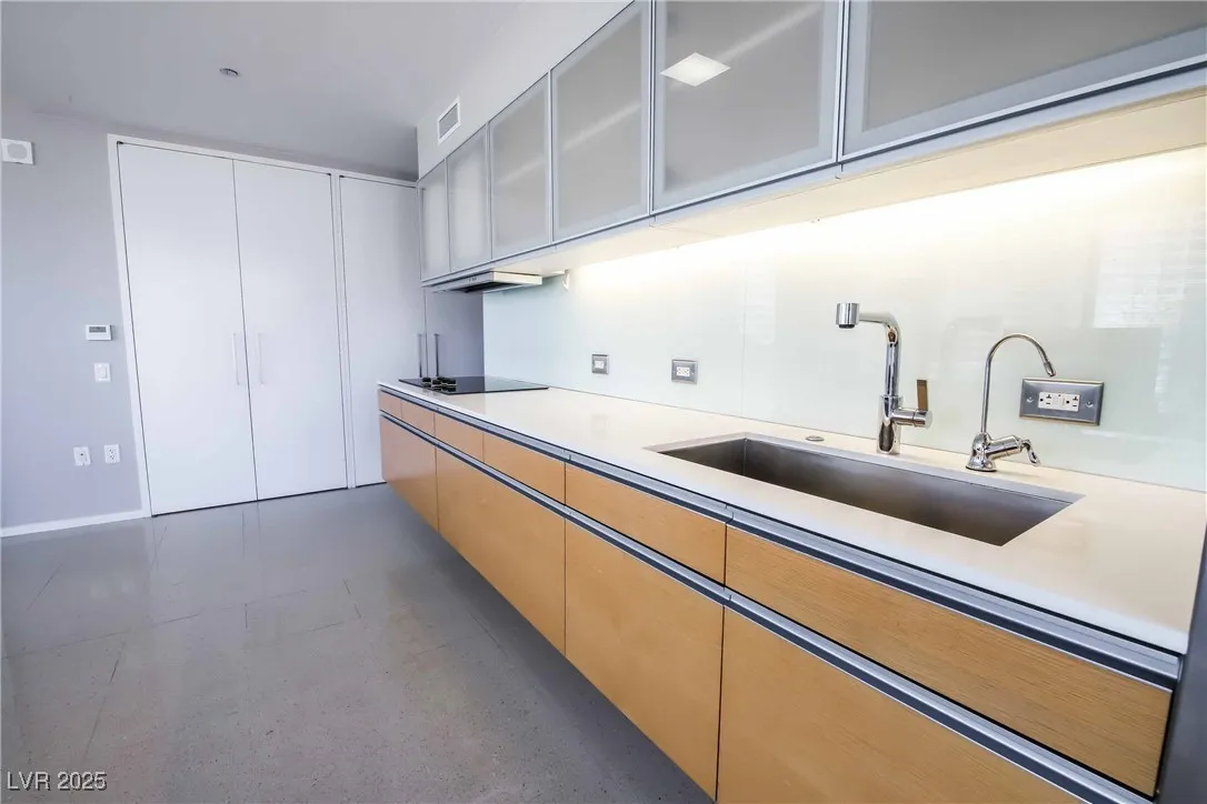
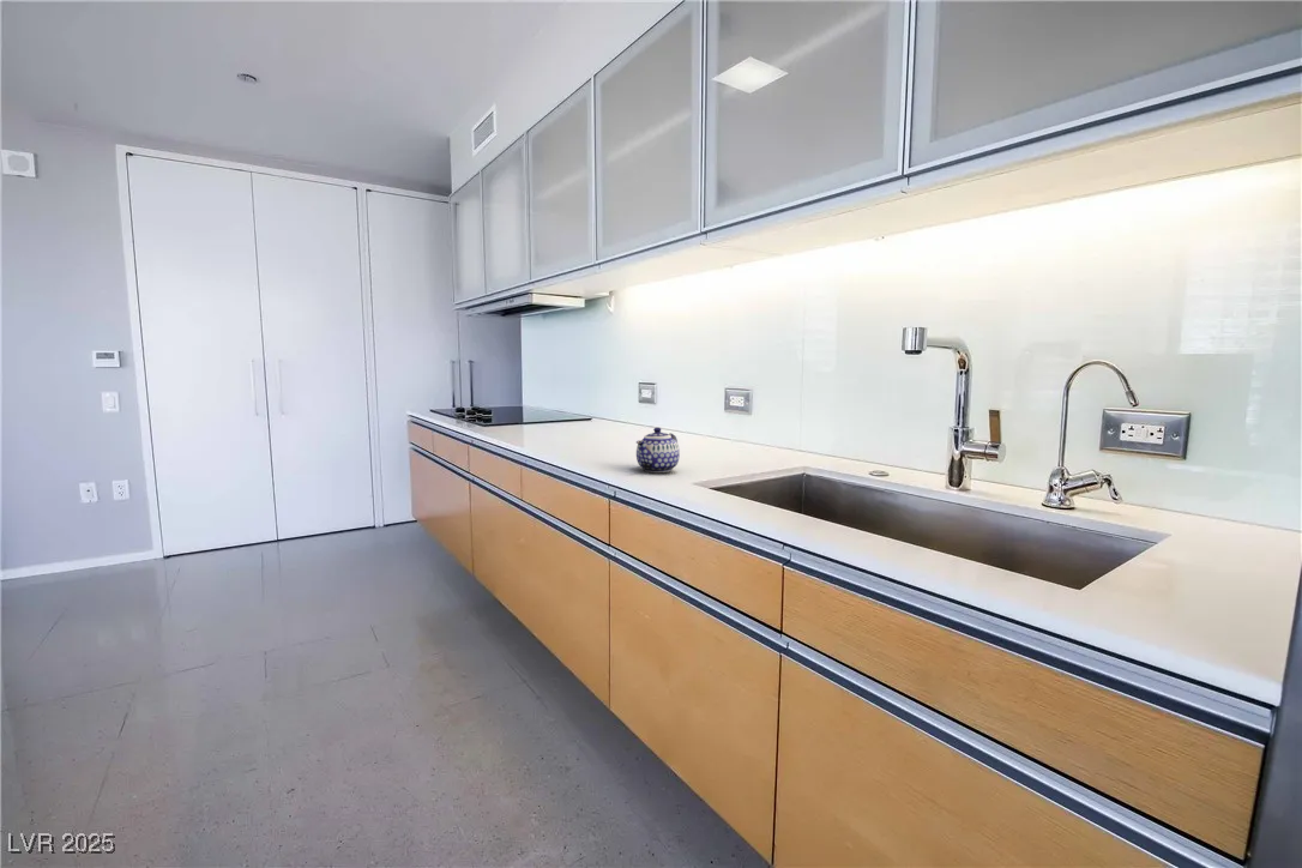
+ teapot (657, 448)
